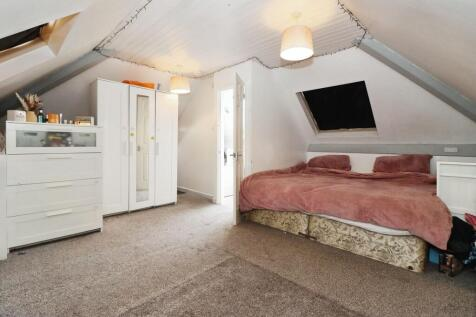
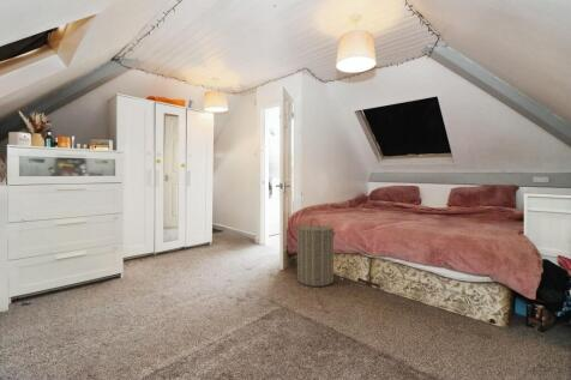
+ laundry hamper (314, 249)
